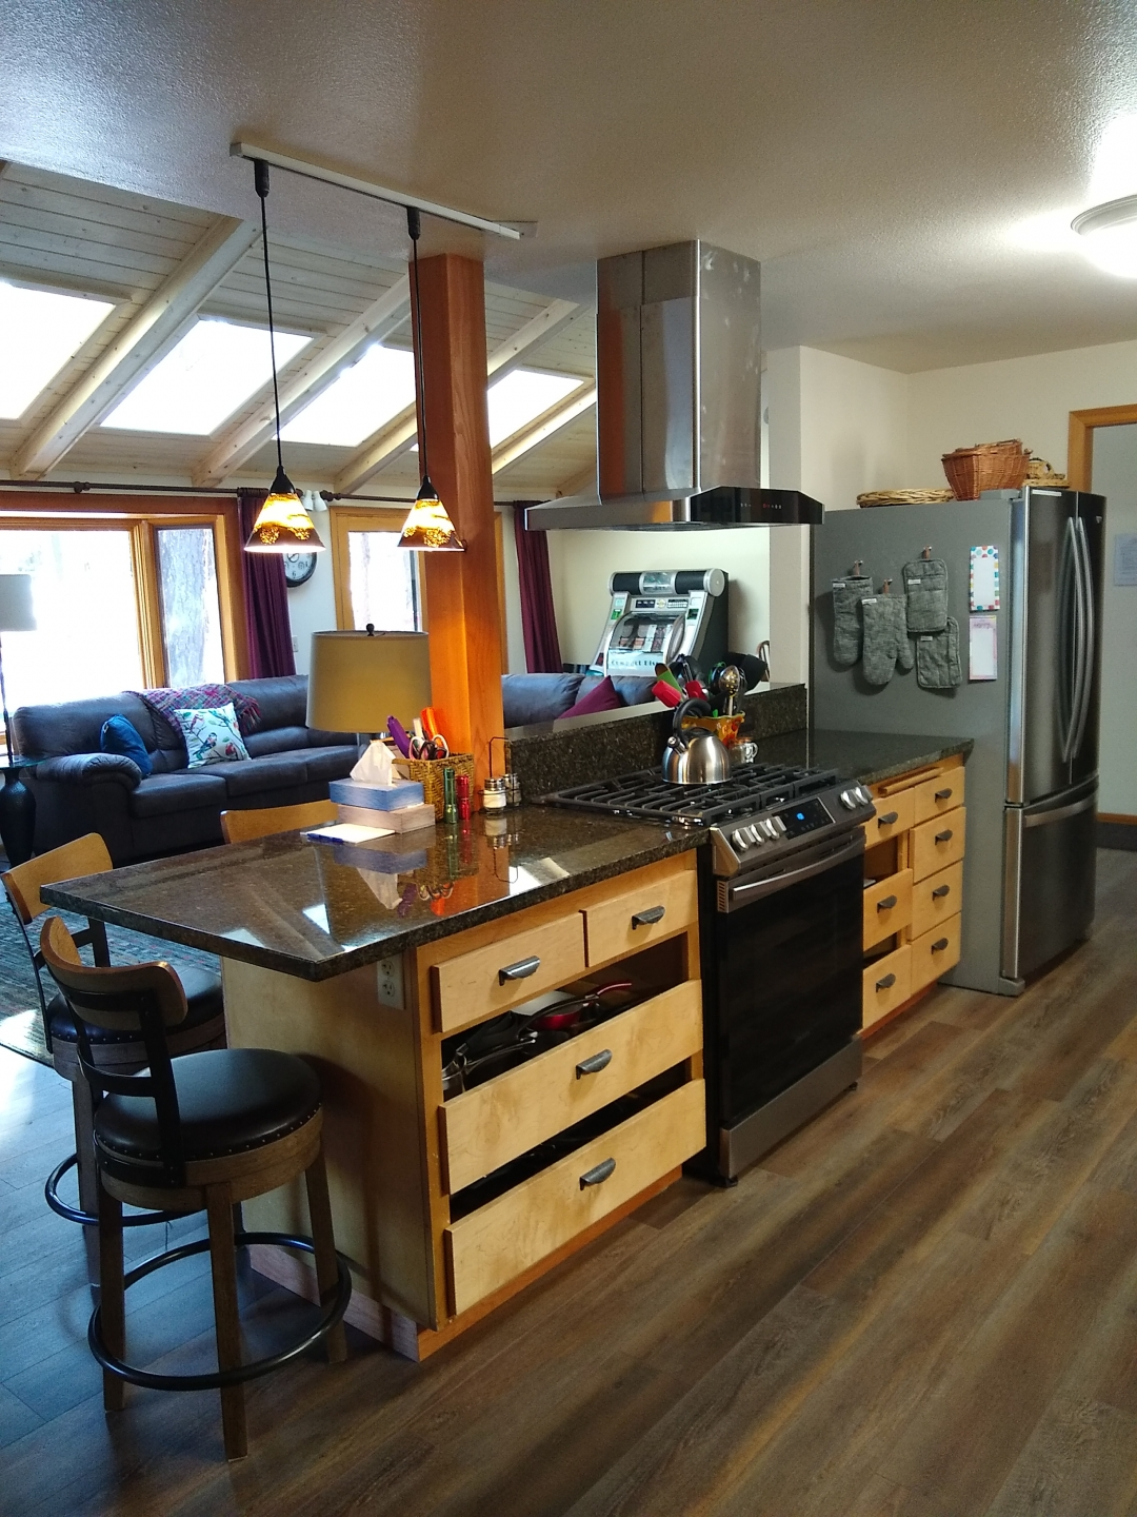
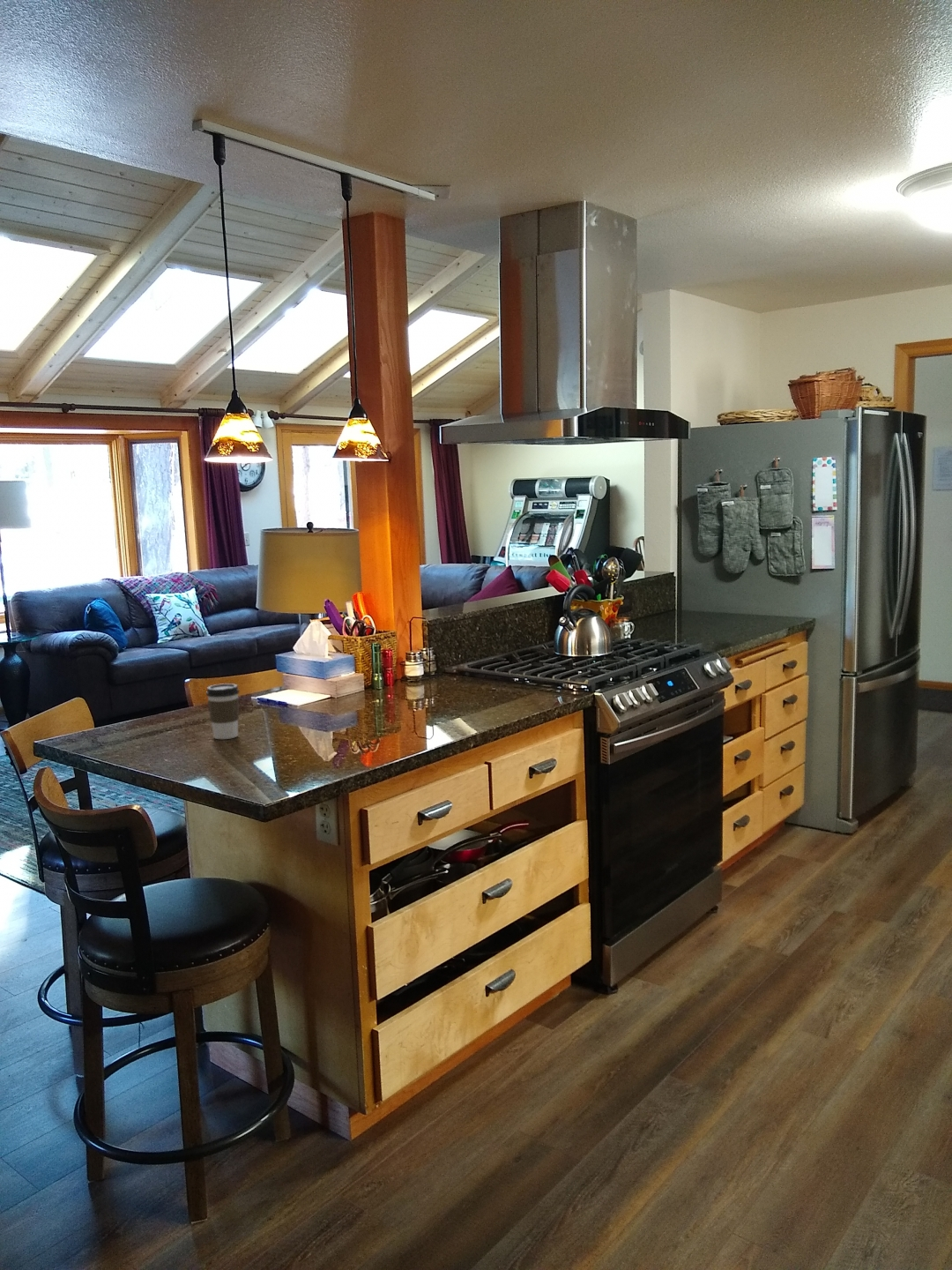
+ coffee cup (224, 711)
